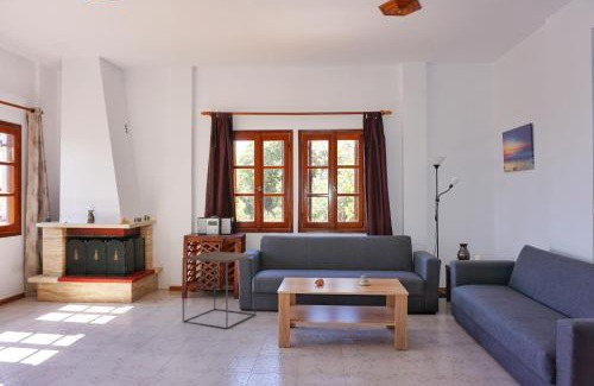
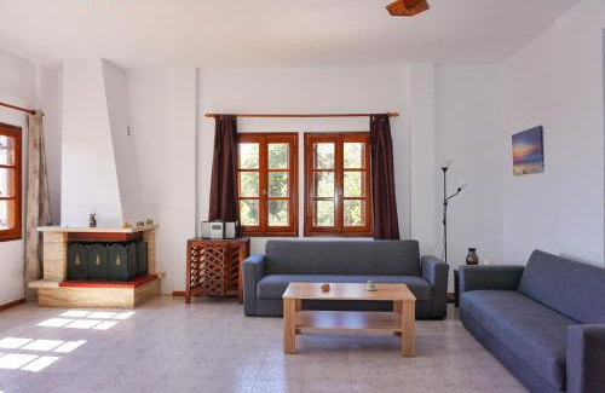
- side table (214, 286)
